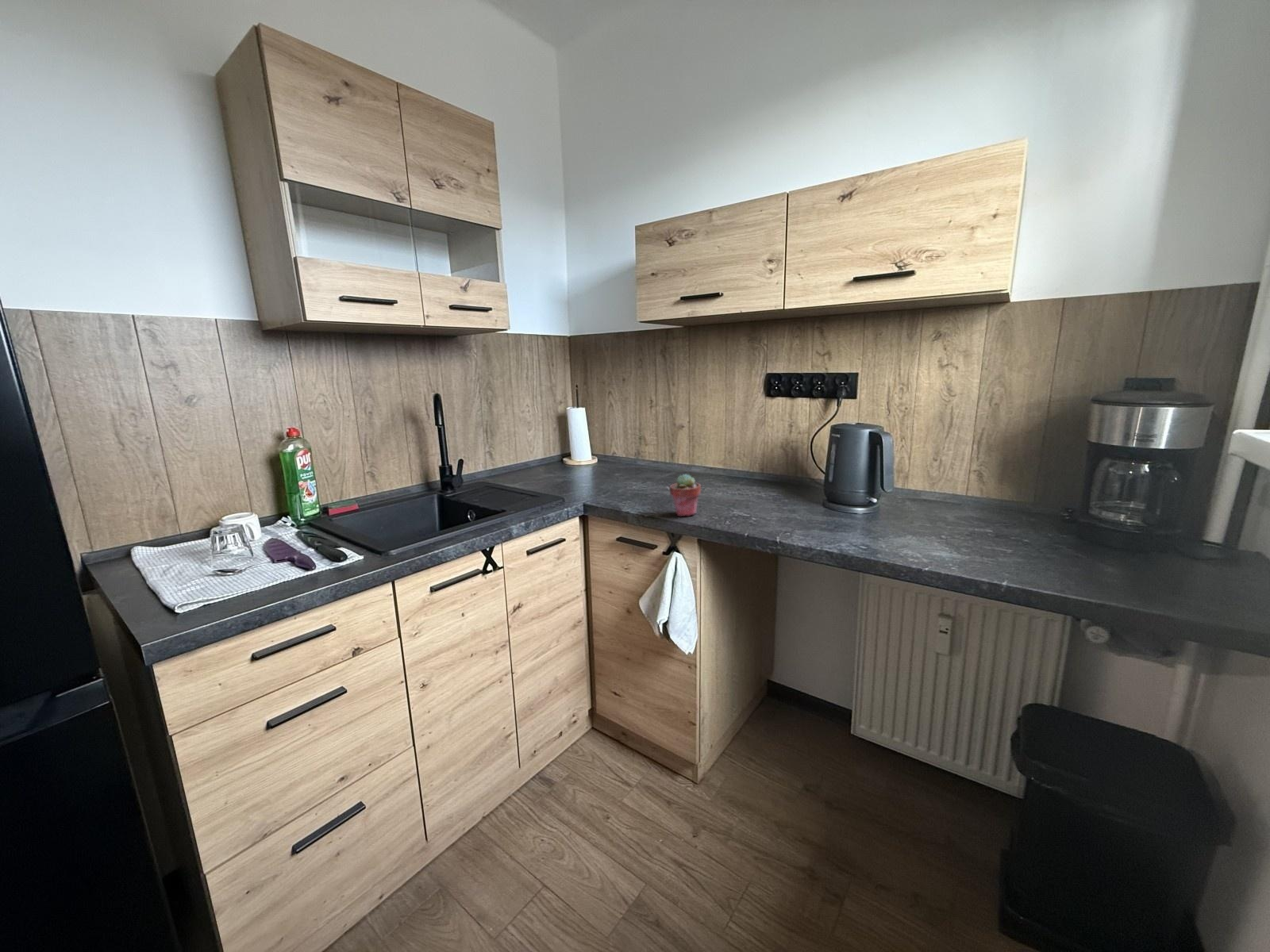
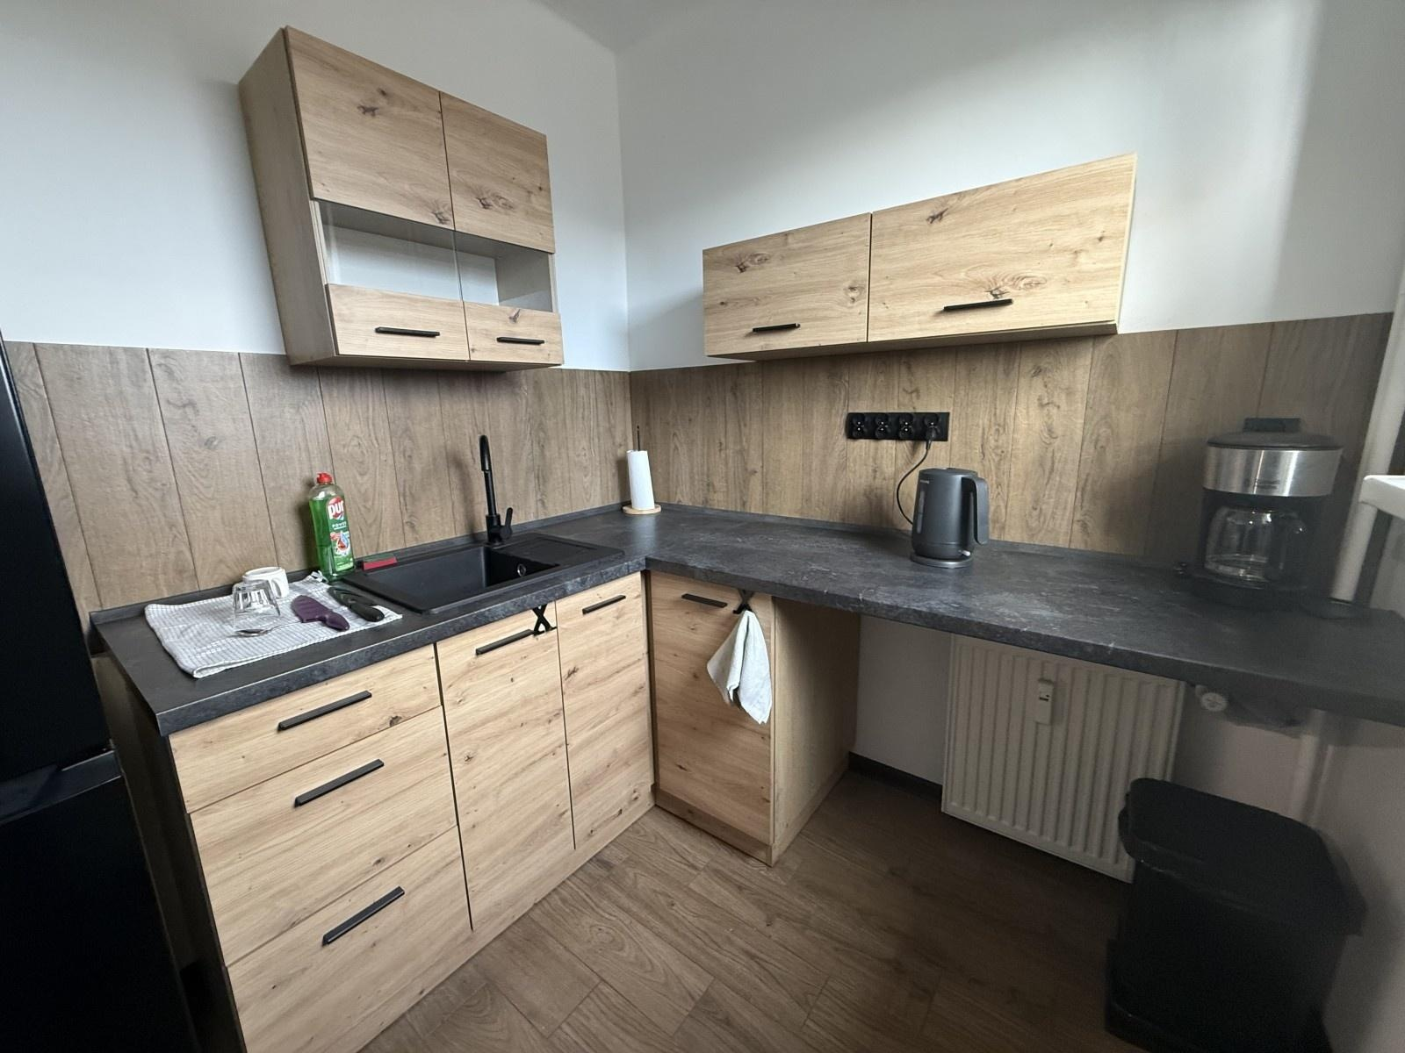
- potted succulent (685, 493)
